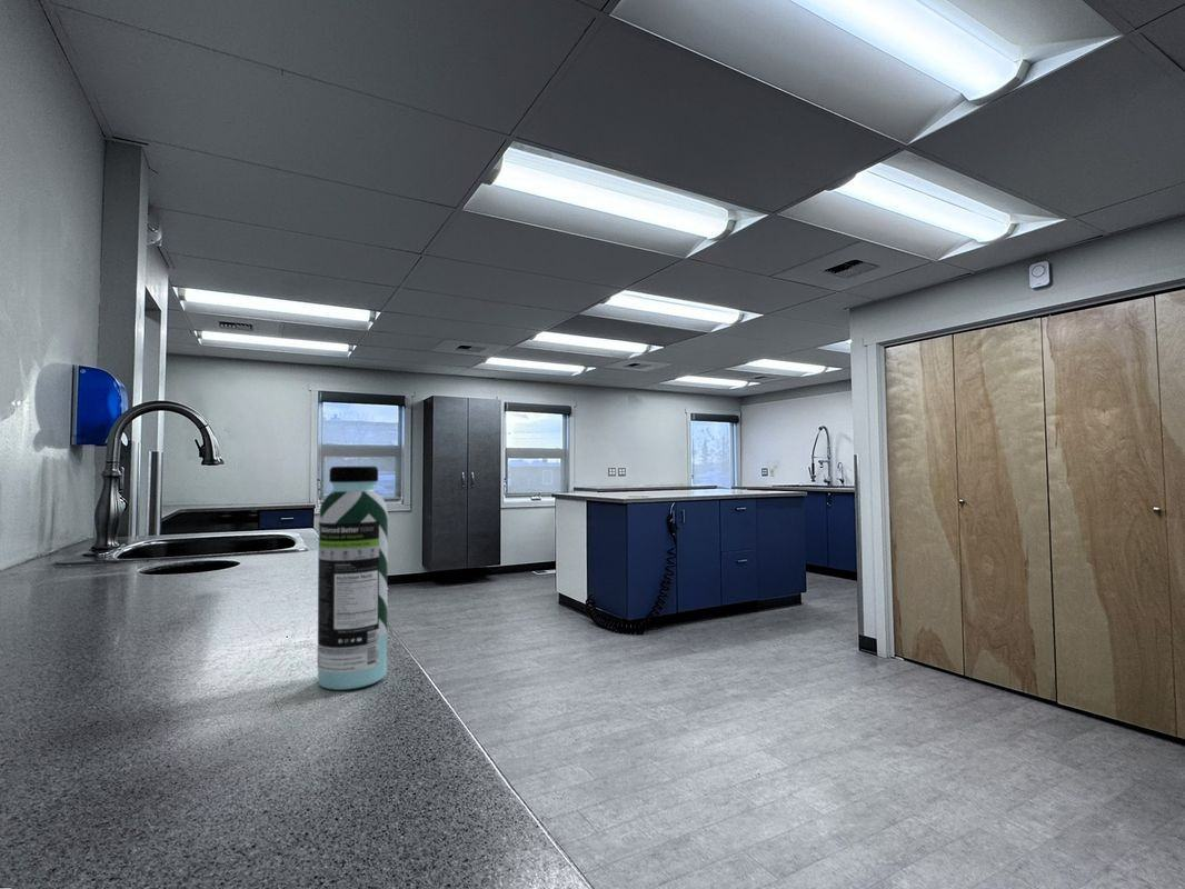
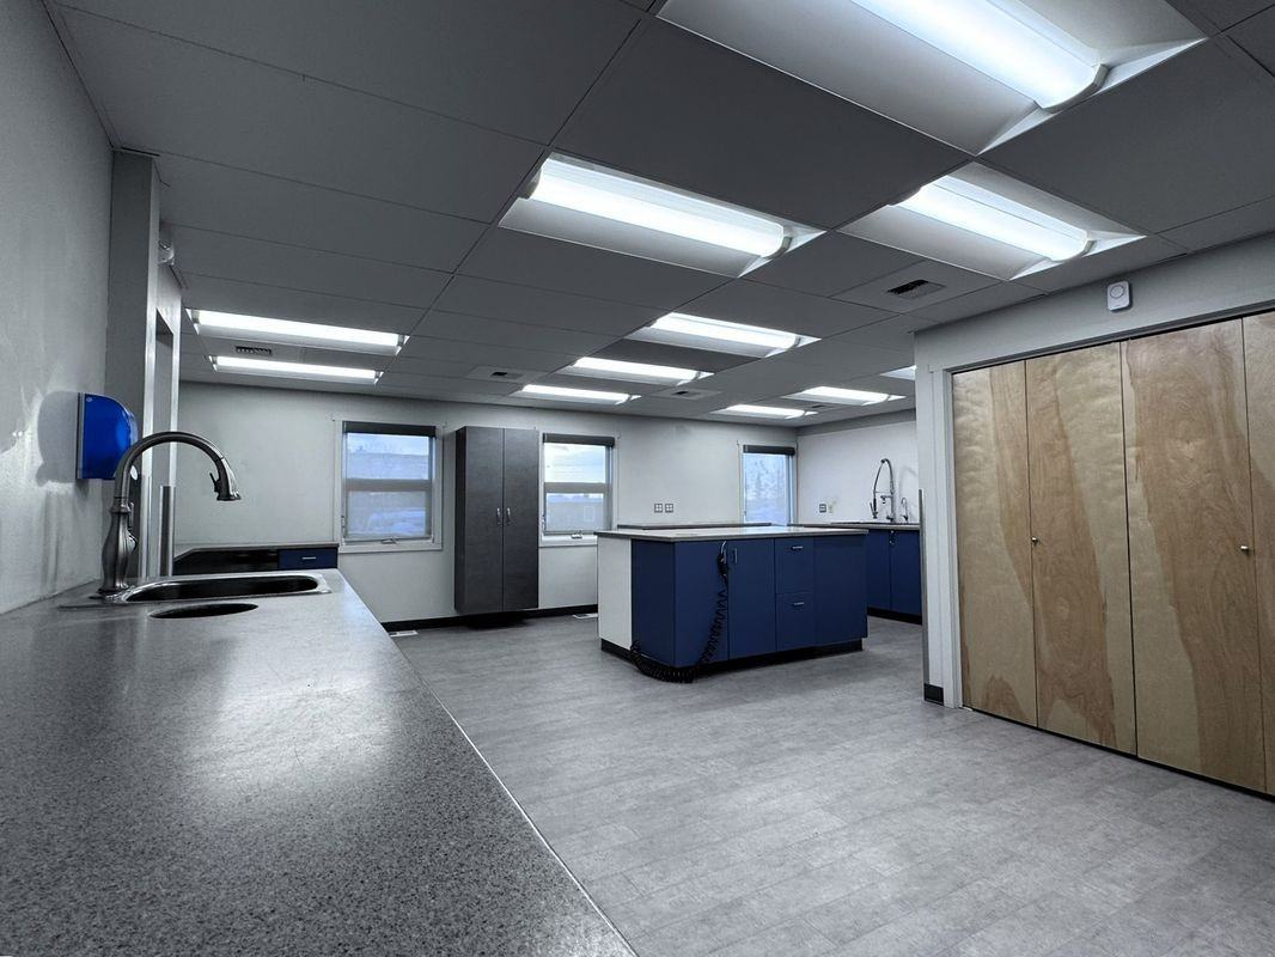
- water bottle (353, 571)
